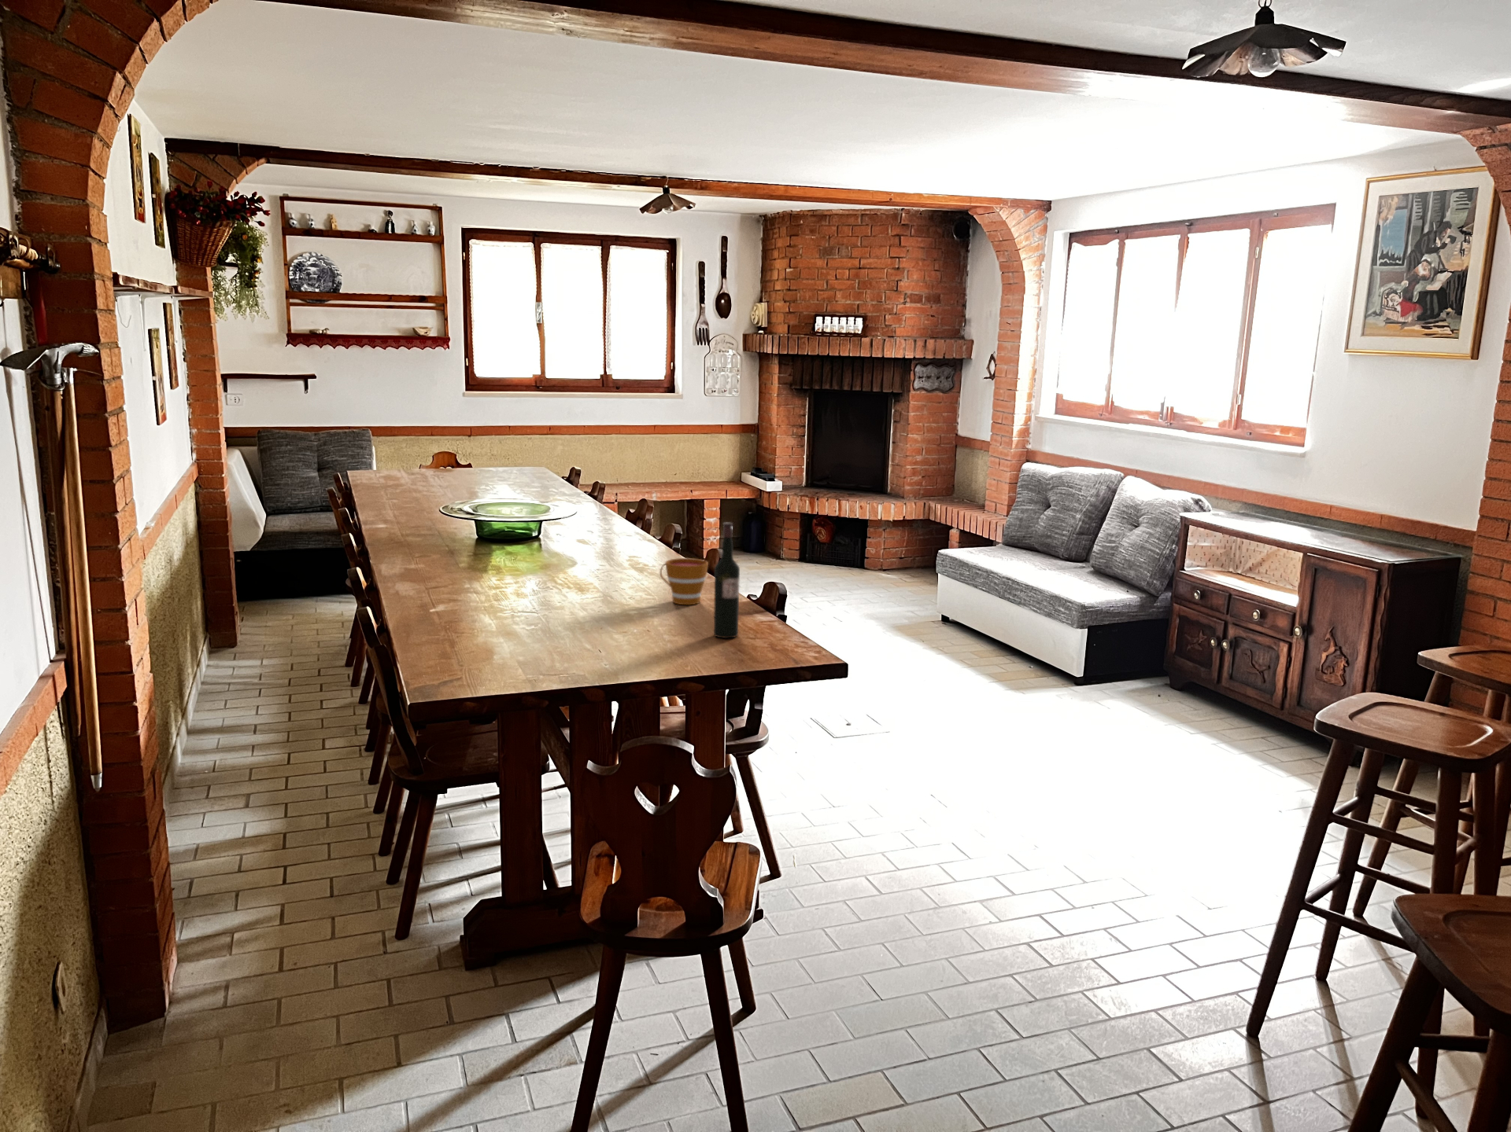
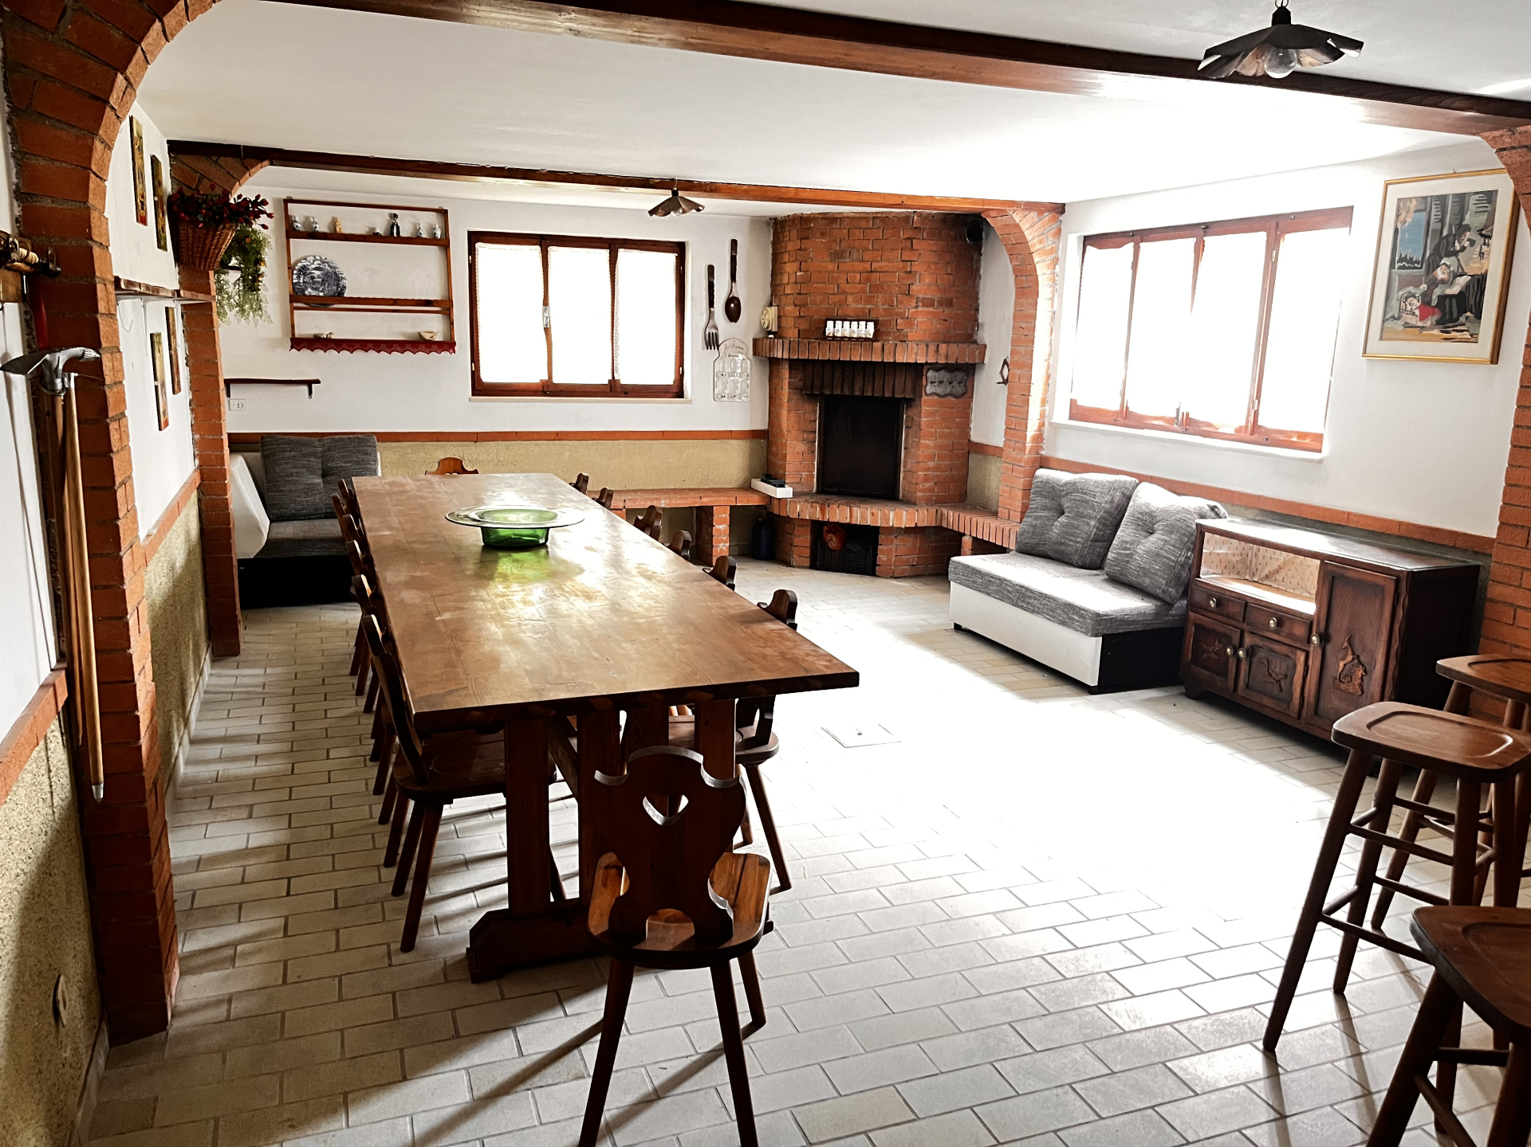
- wine bottle (727, 579)
- cup (682, 581)
